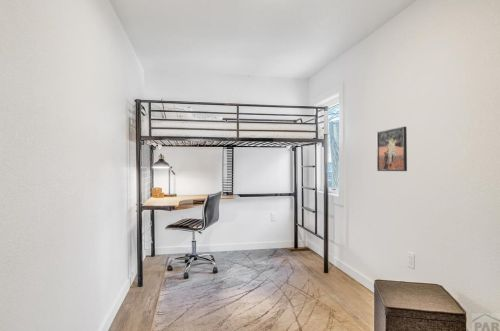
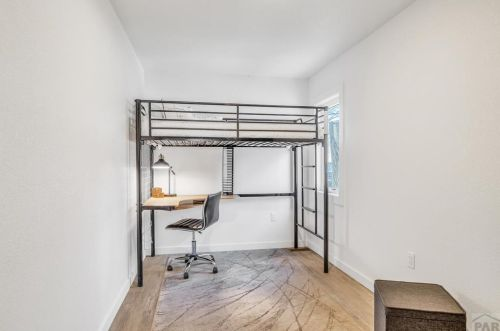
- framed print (390, 150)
